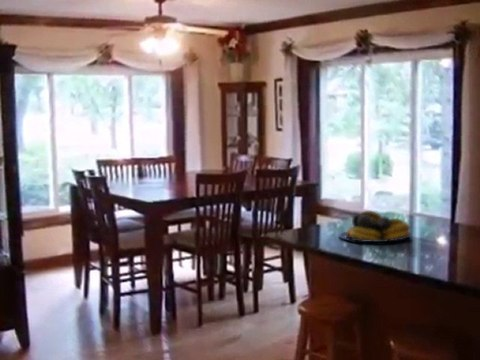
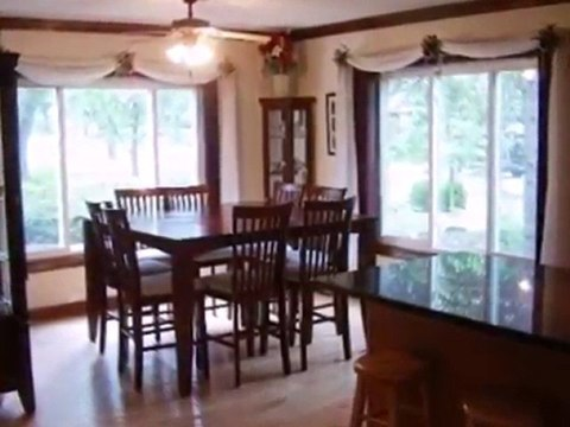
- fruit bowl (374, 224)
